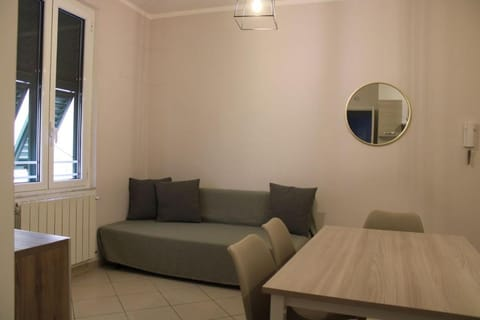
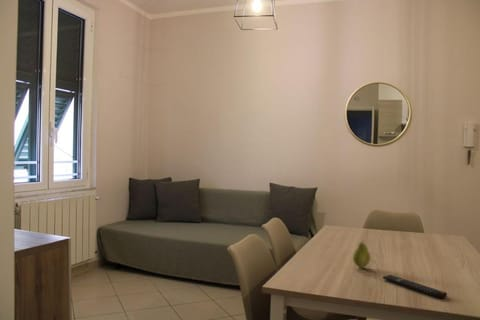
+ fruit (361, 254)
+ remote control (413, 286)
